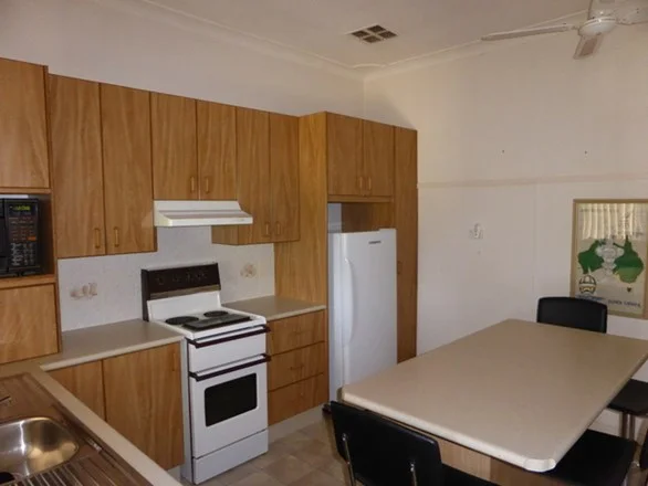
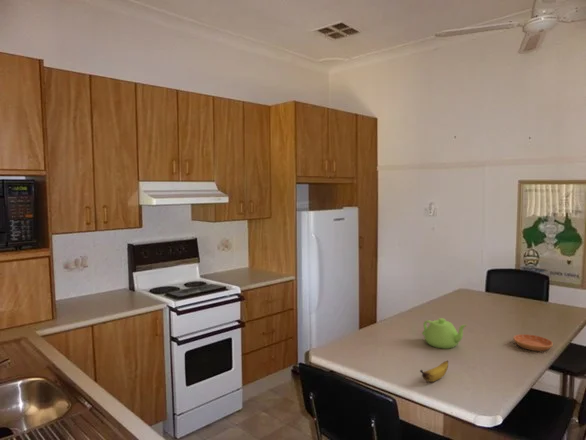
+ banana (434, 371)
+ saucer (532, 343)
+ teapot (443, 331)
